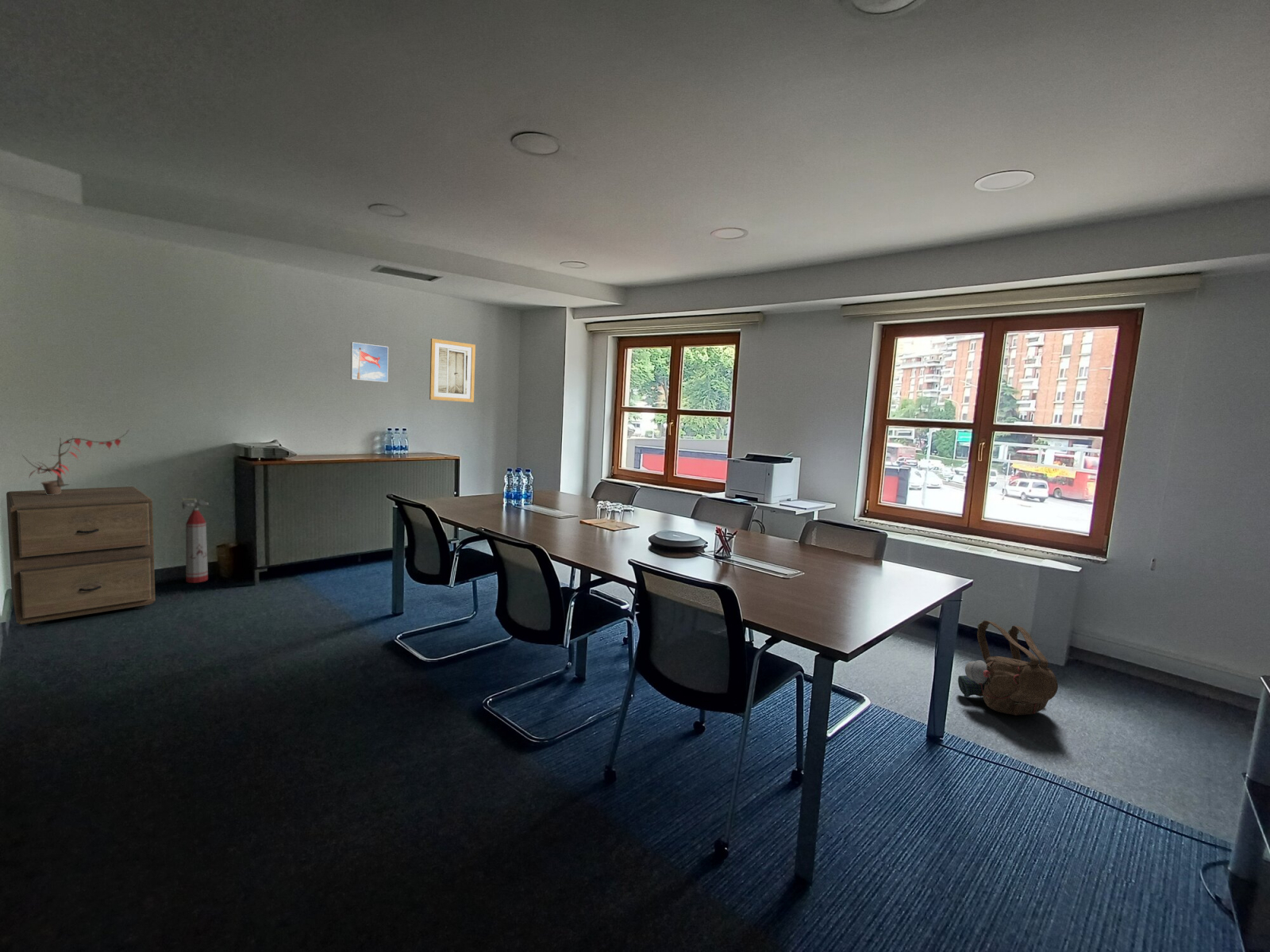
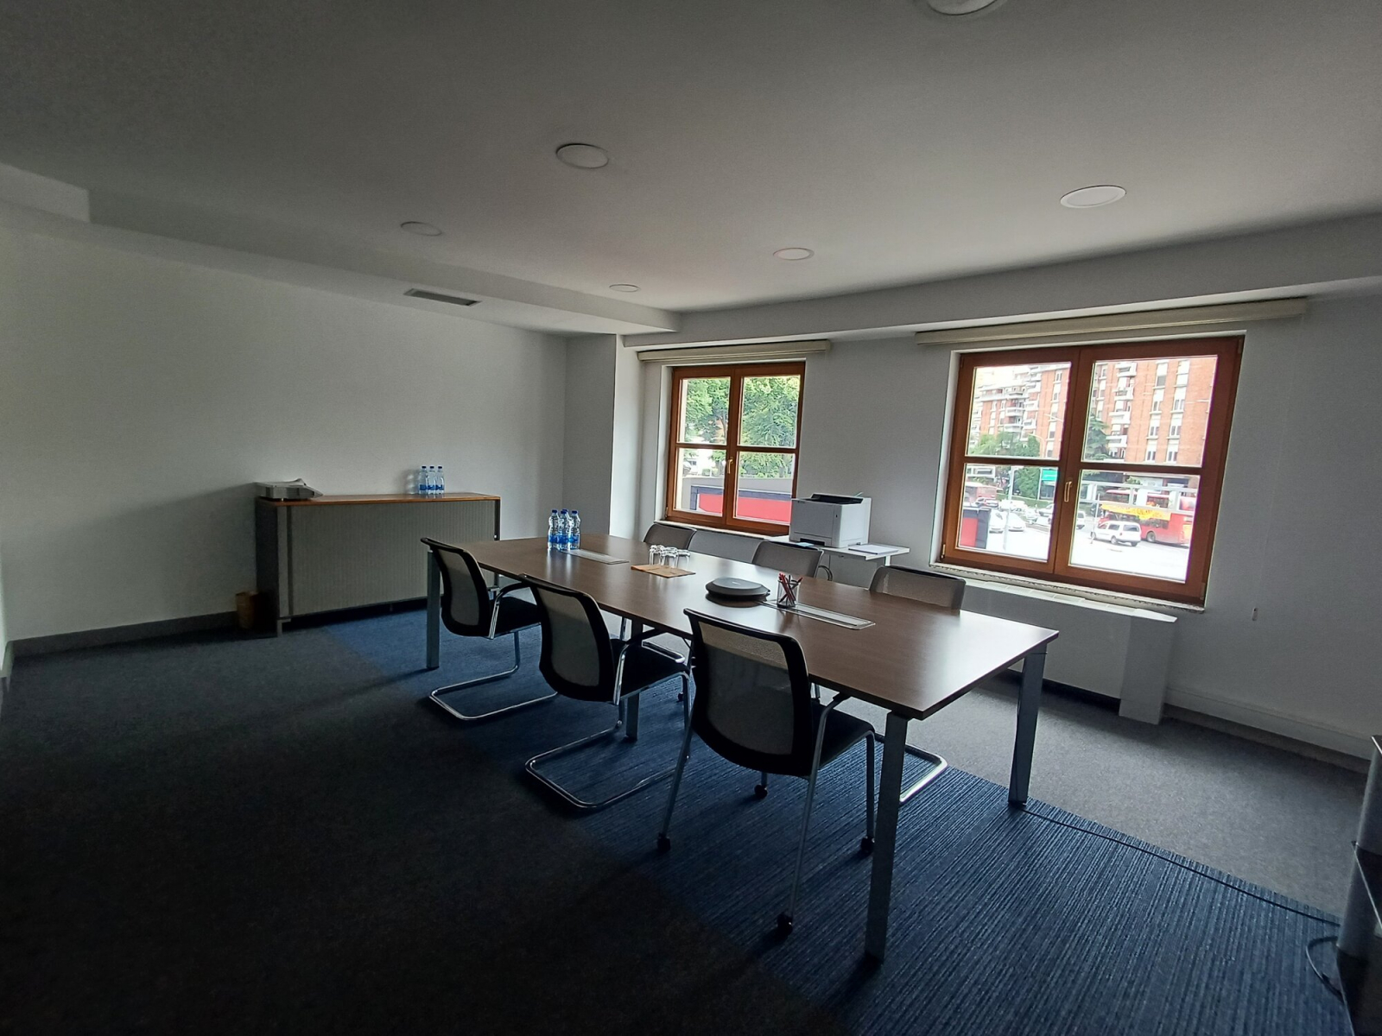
- backpack (1017, 674)
- filing cabinet (83, 551)
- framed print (369, 363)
- wall art (452, 371)
- potted plant (78, 460)
- fire extinguisher (196, 539)
